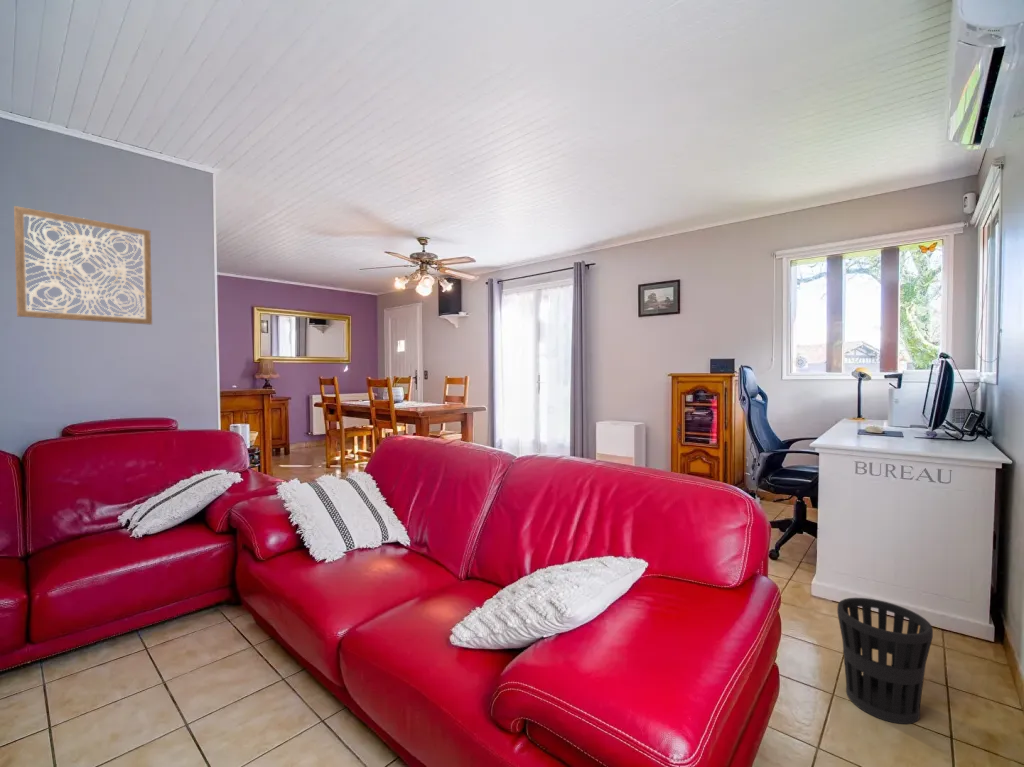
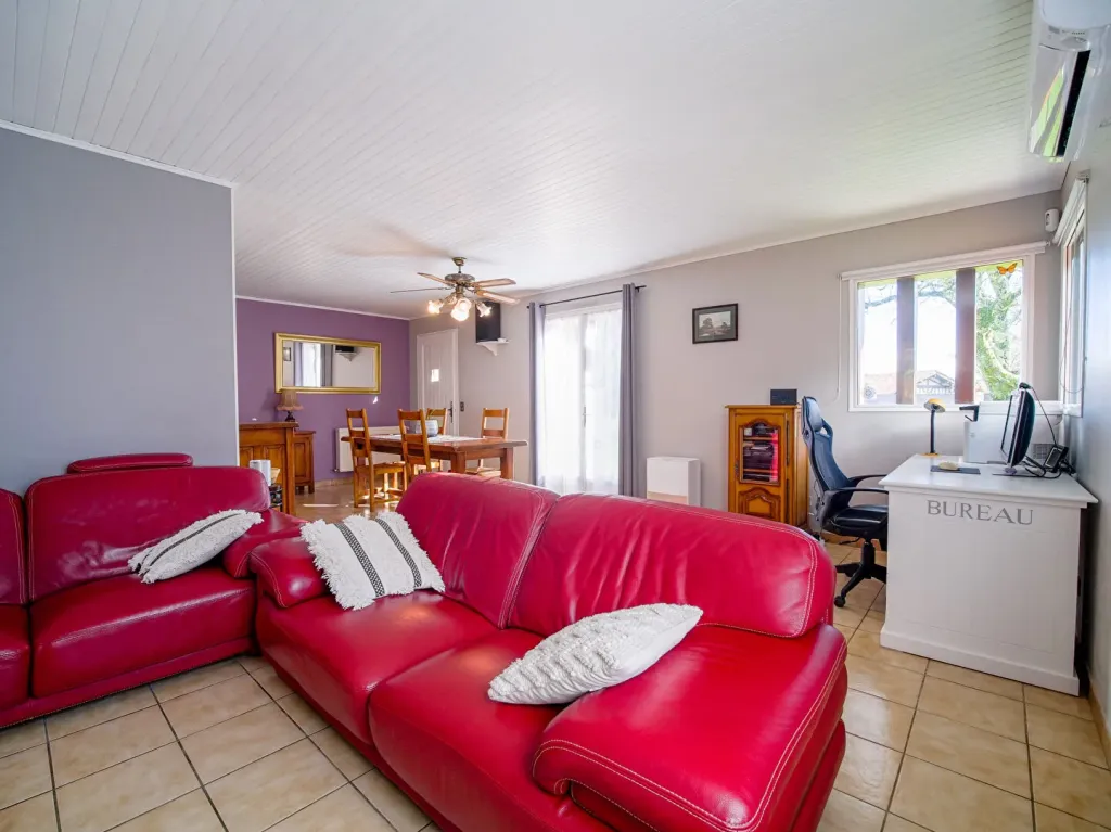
- wall art (85, 272)
- wastebasket (882, 658)
